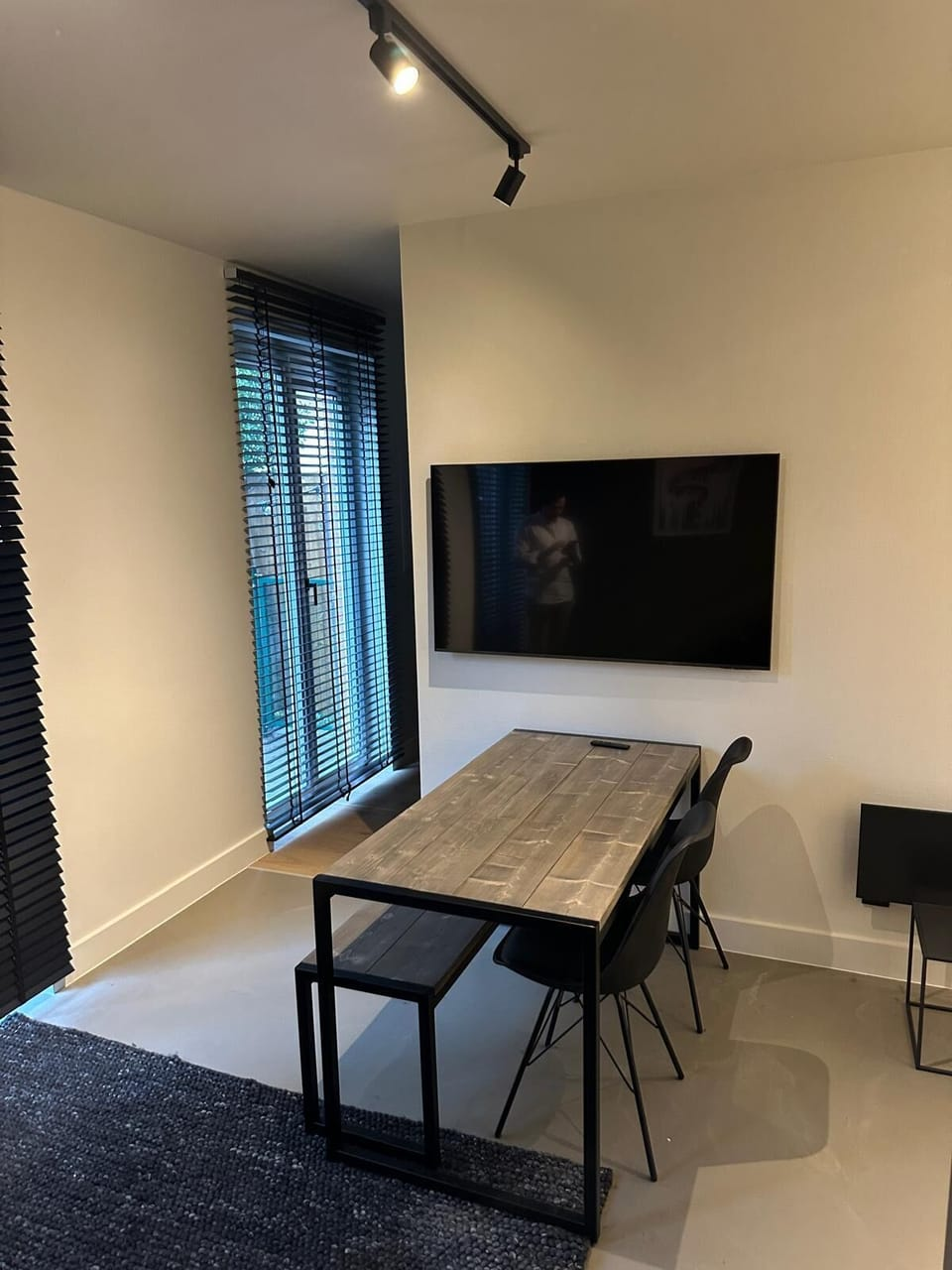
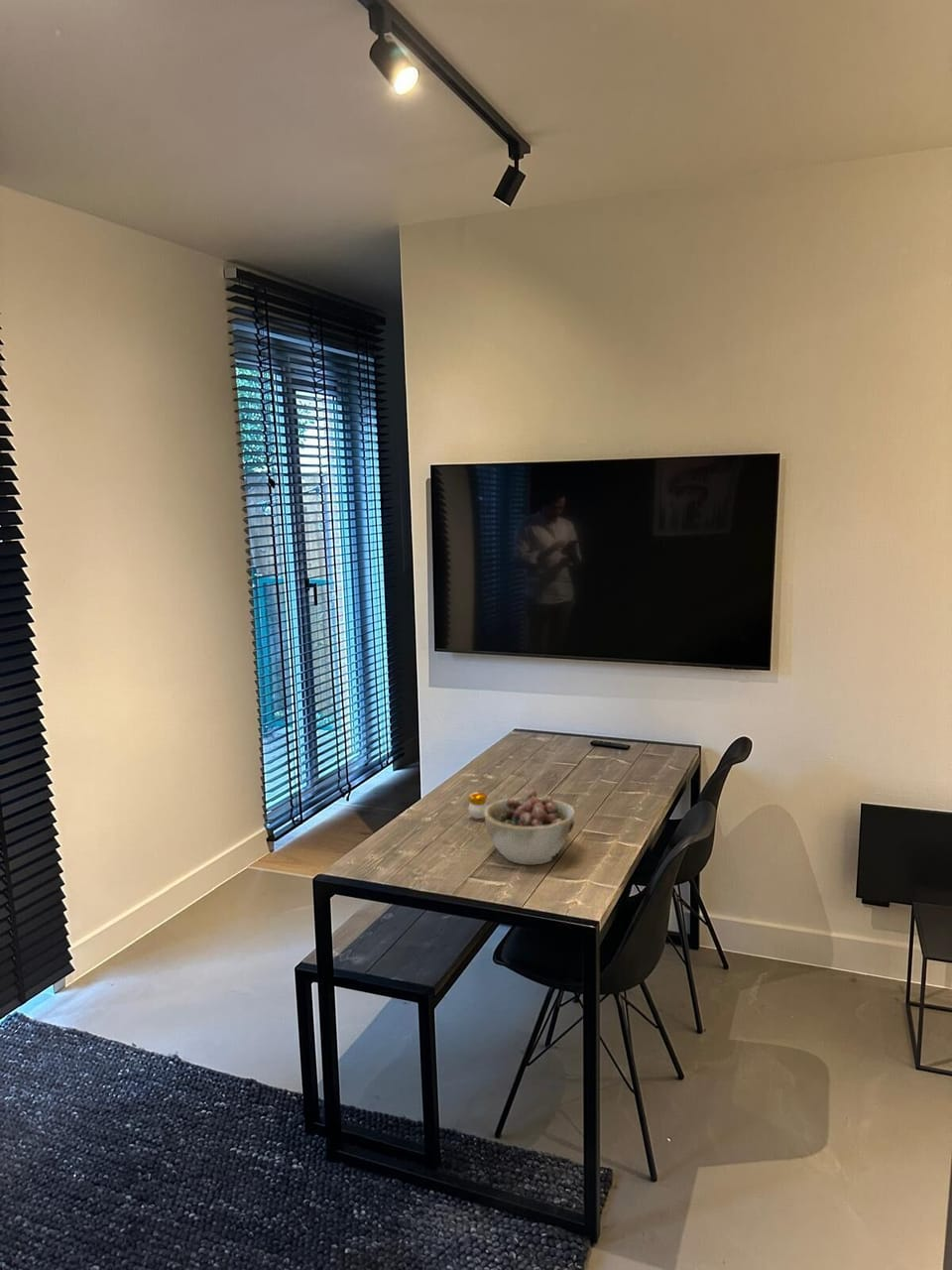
+ bowl (530, 825)
+ candle (478, 804)
